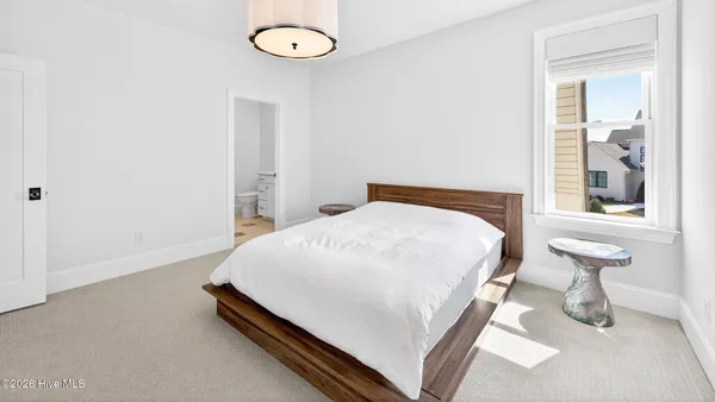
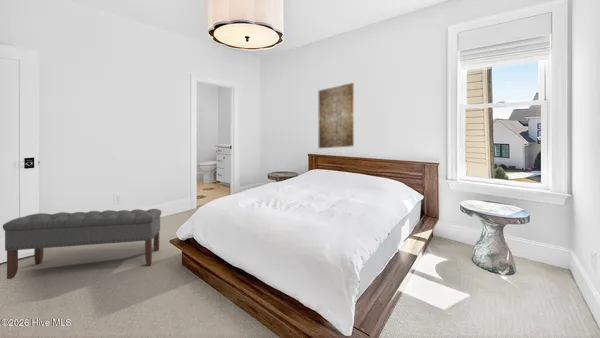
+ wall art (335, 117)
+ bench (93, 238)
